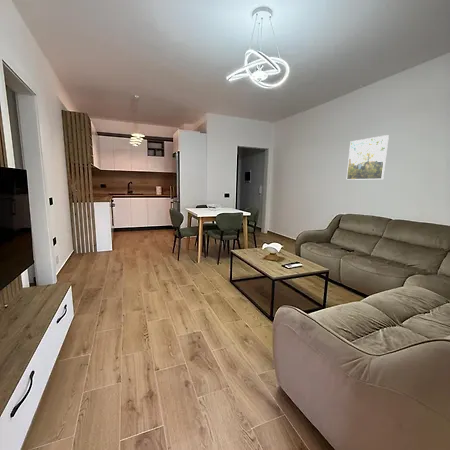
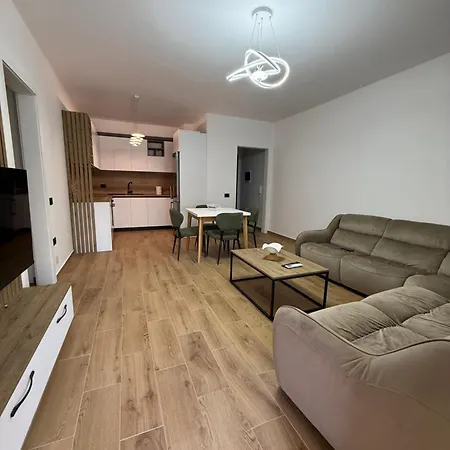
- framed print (365, 159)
